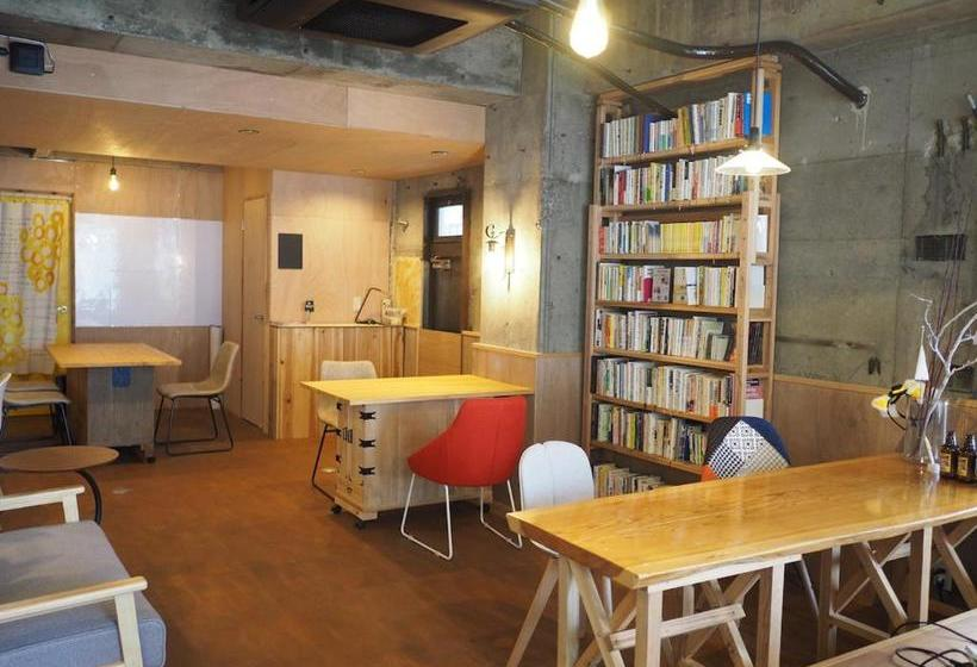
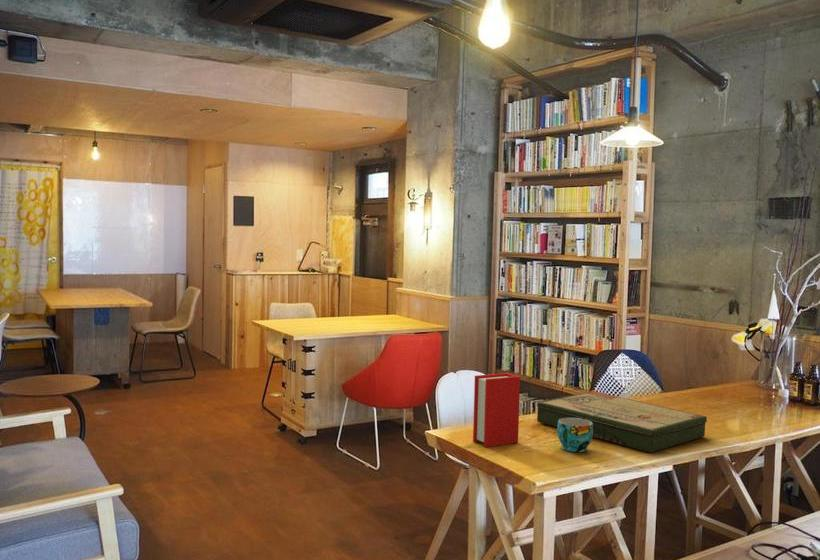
+ board game (618, 418)
+ book (496, 409)
+ cup (573, 434)
